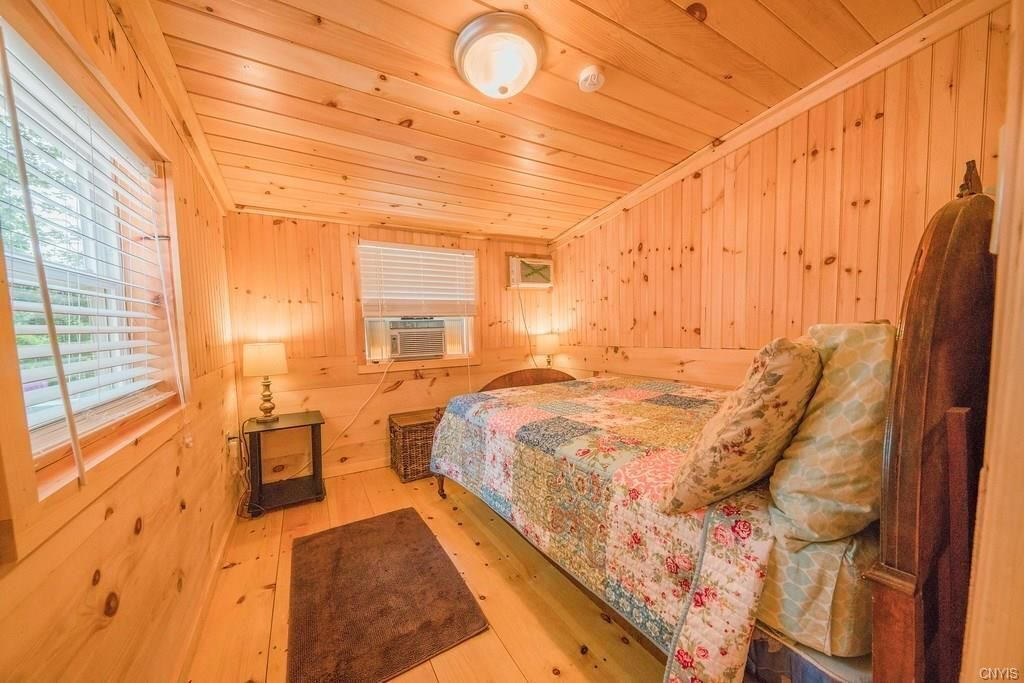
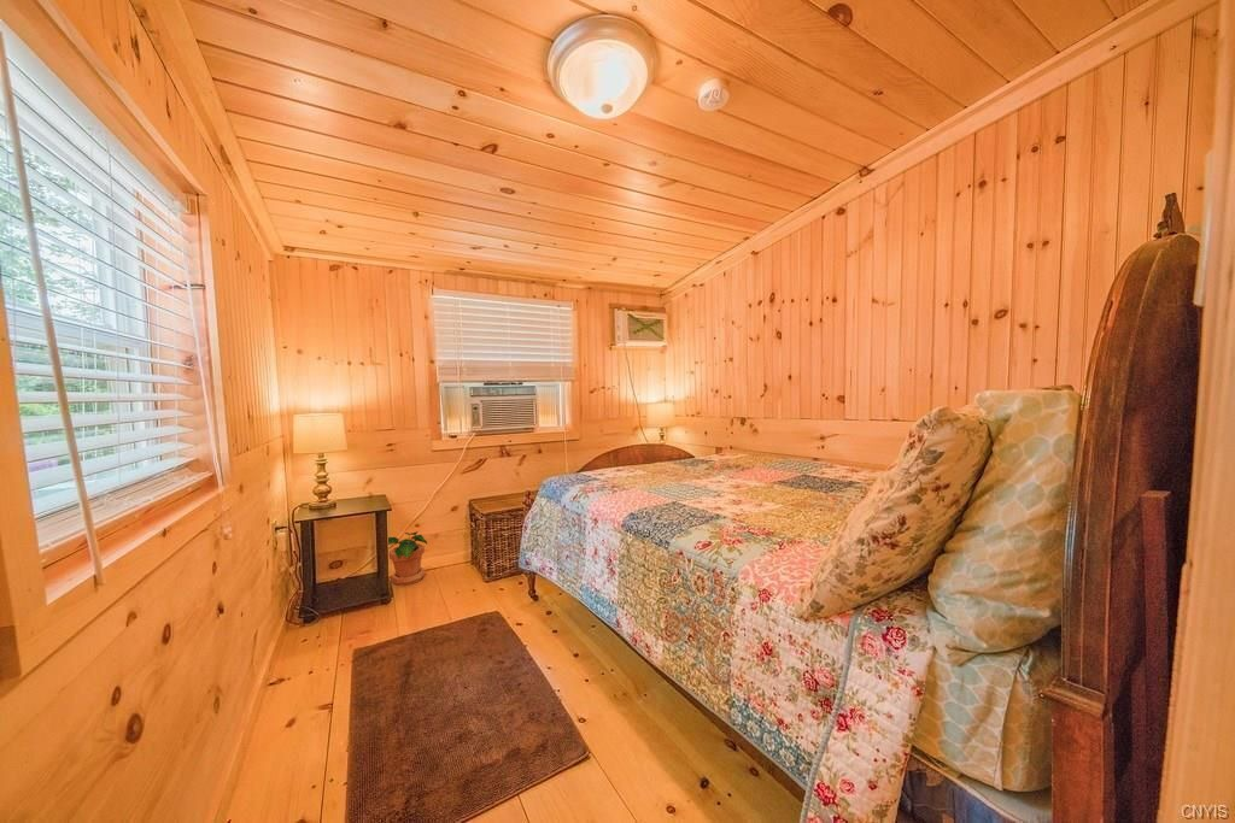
+ potted plant (404, 559)
